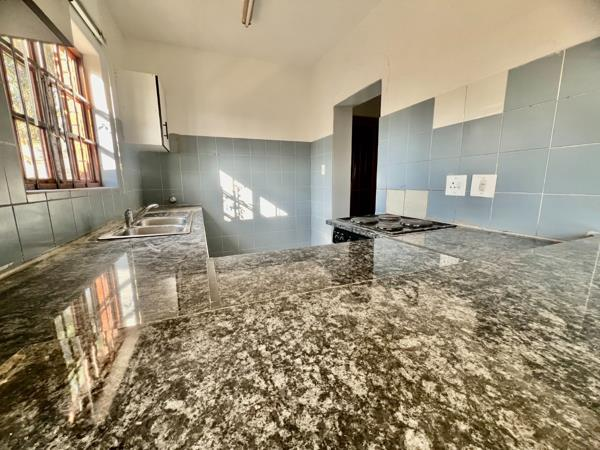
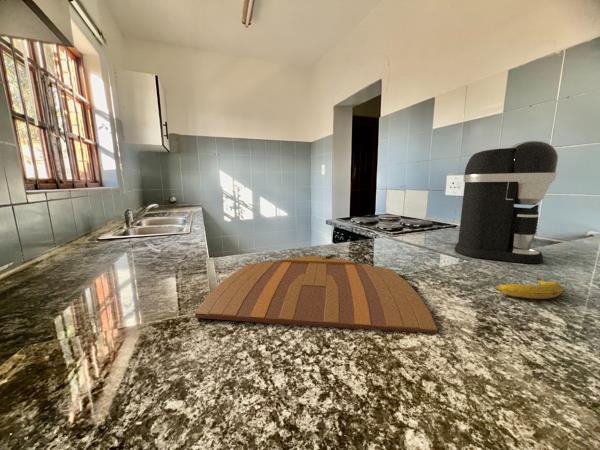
+ cutting board (315, 276)
+ coffee maker (502, 201)
+ banana (528, 285)
